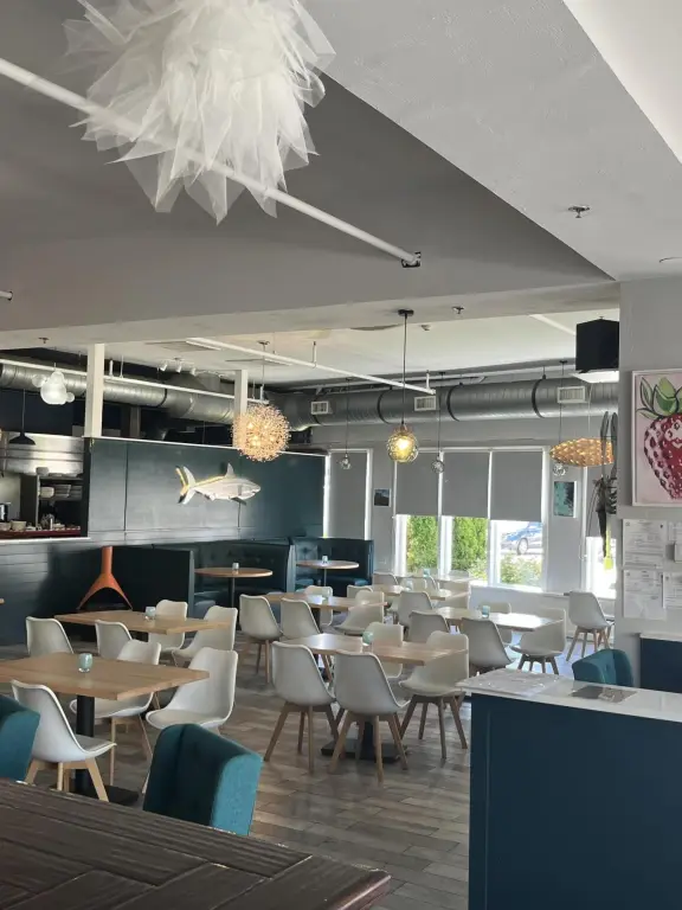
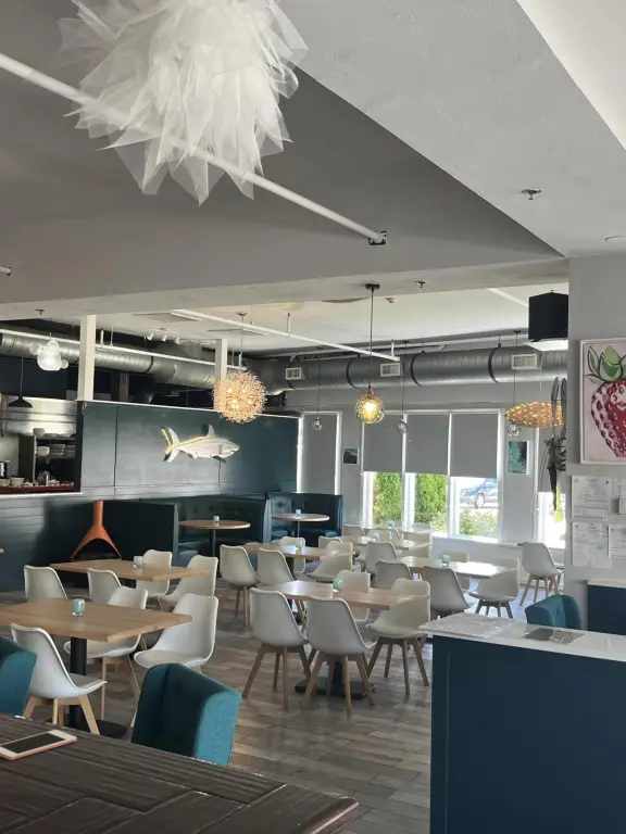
+ cell phone (34, 744)
